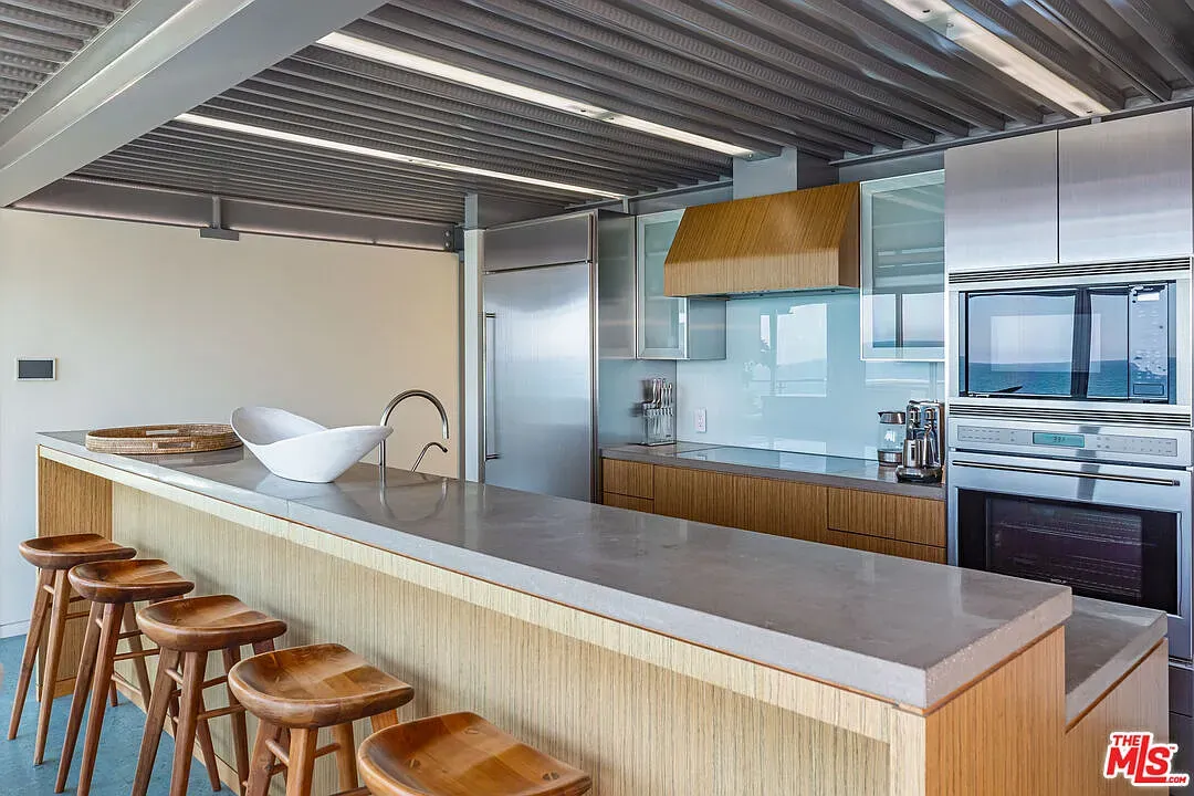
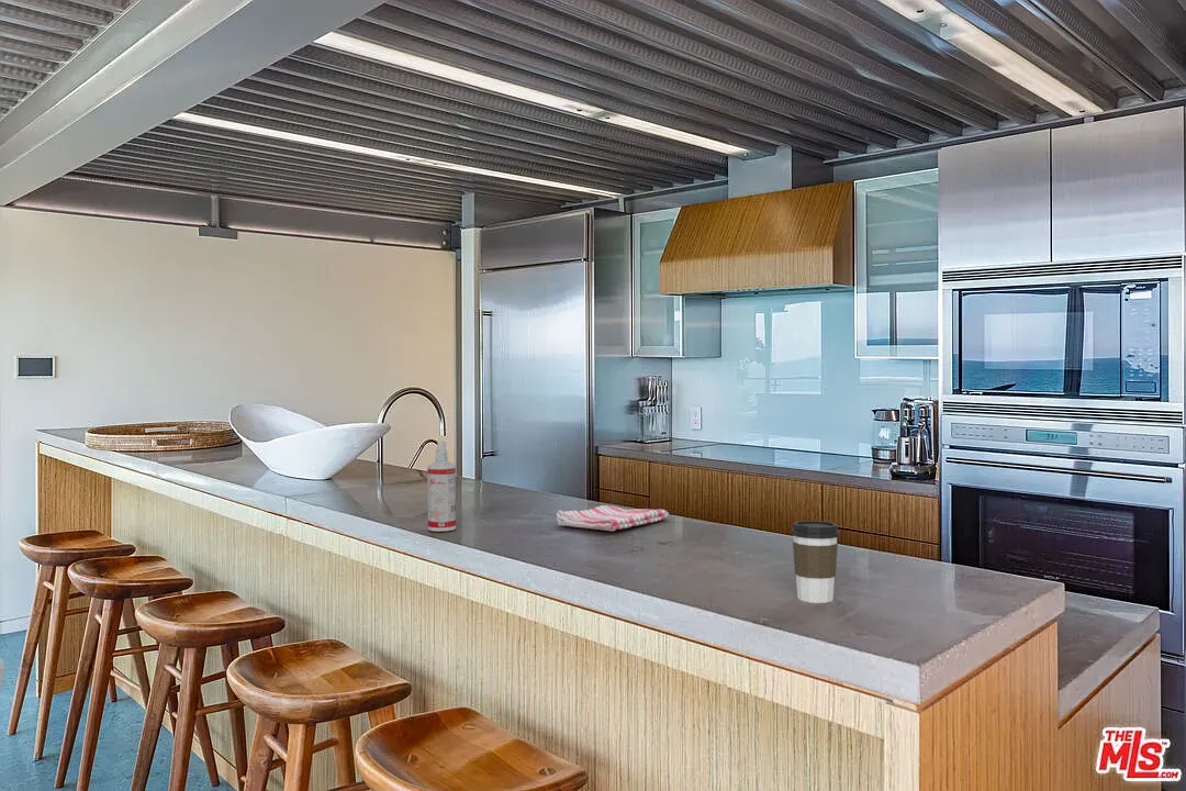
+ coffee cup (815, 561)
+ spray bottle (441, 484)
+ dish towel (613, 514)
